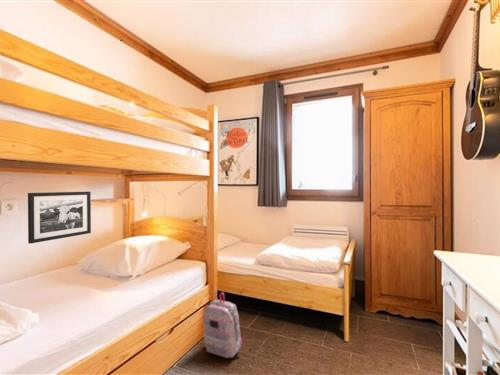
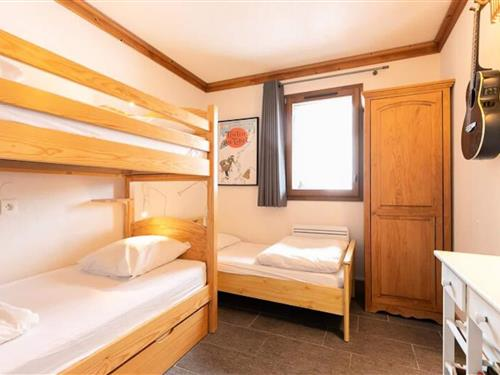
- backpack (223, 321)
- picture frame (62, 214)
